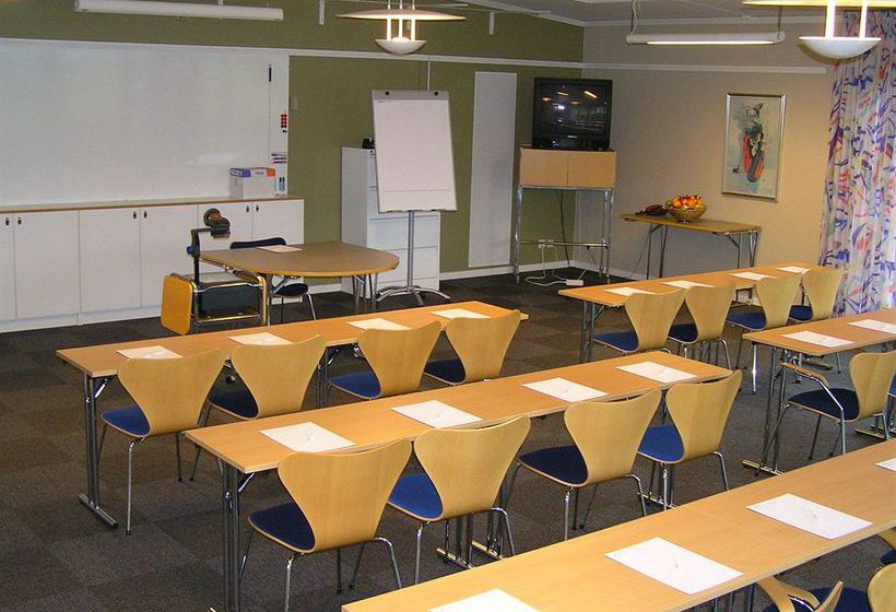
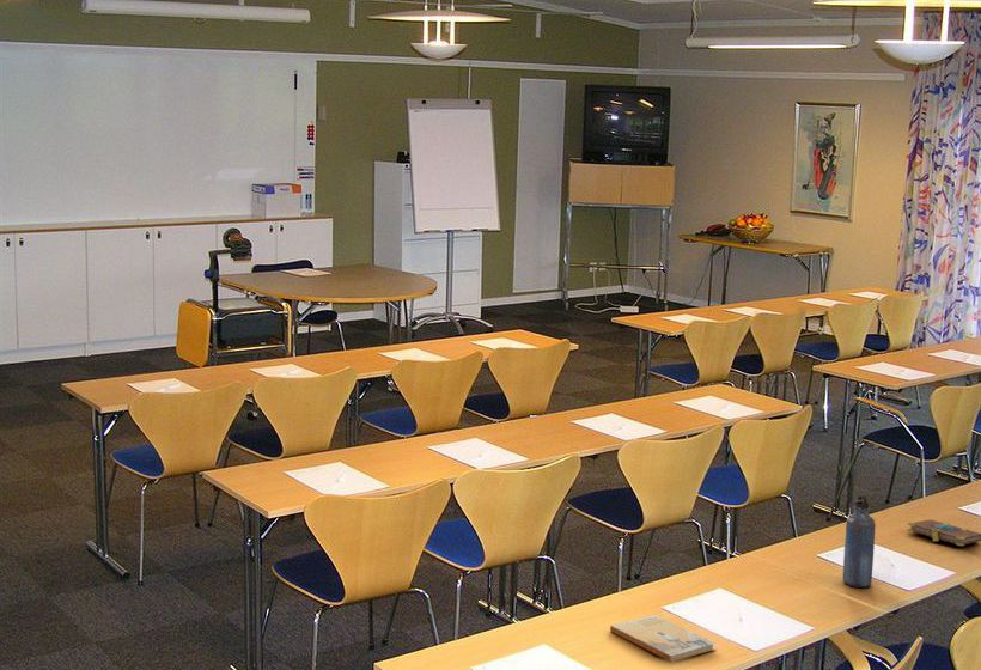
+ water bottle (859, 540)
+ book (938, 529)
+ book (662, 636)
